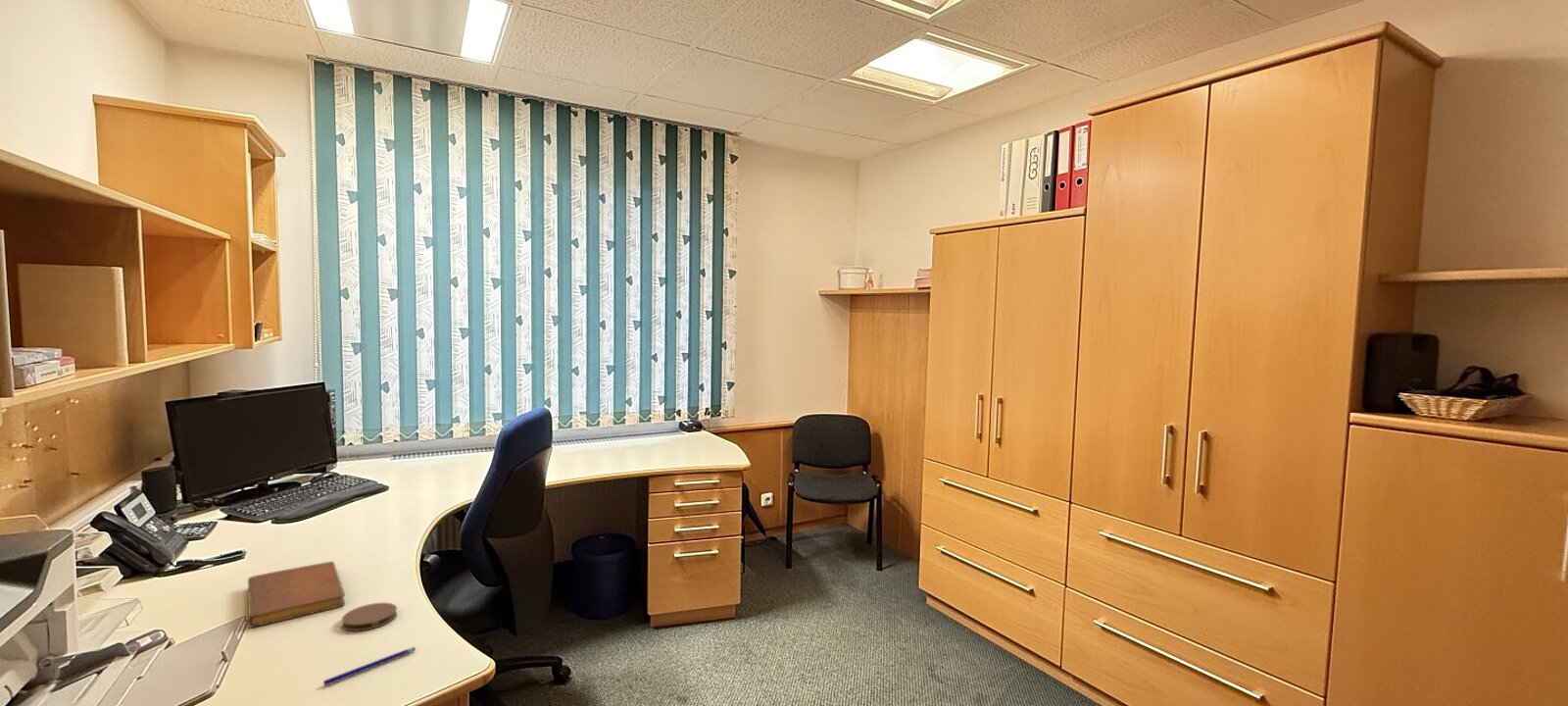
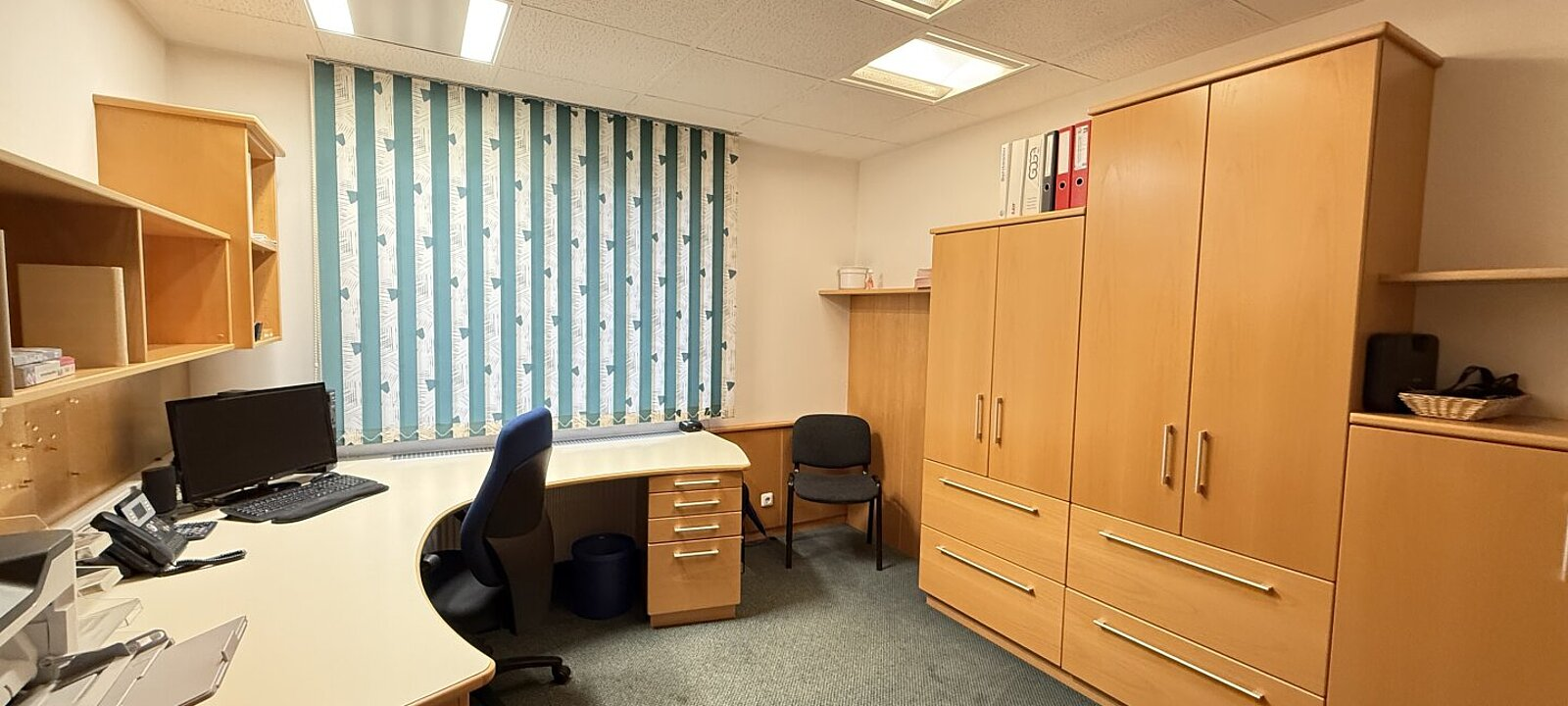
- coaster (369, 616)
- notebook (295, 590)
- pen (371, 665)
